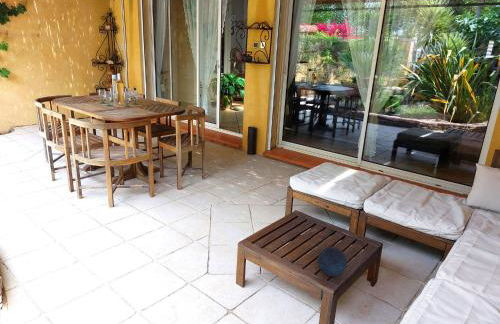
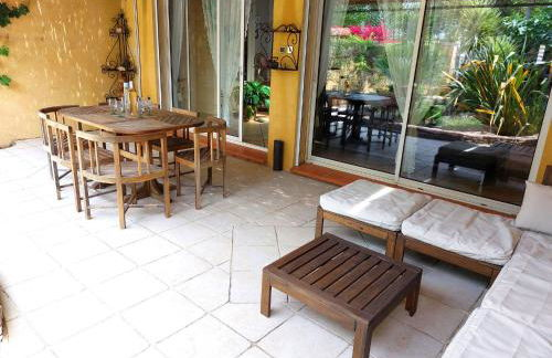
- decorative orb (332, 261)
